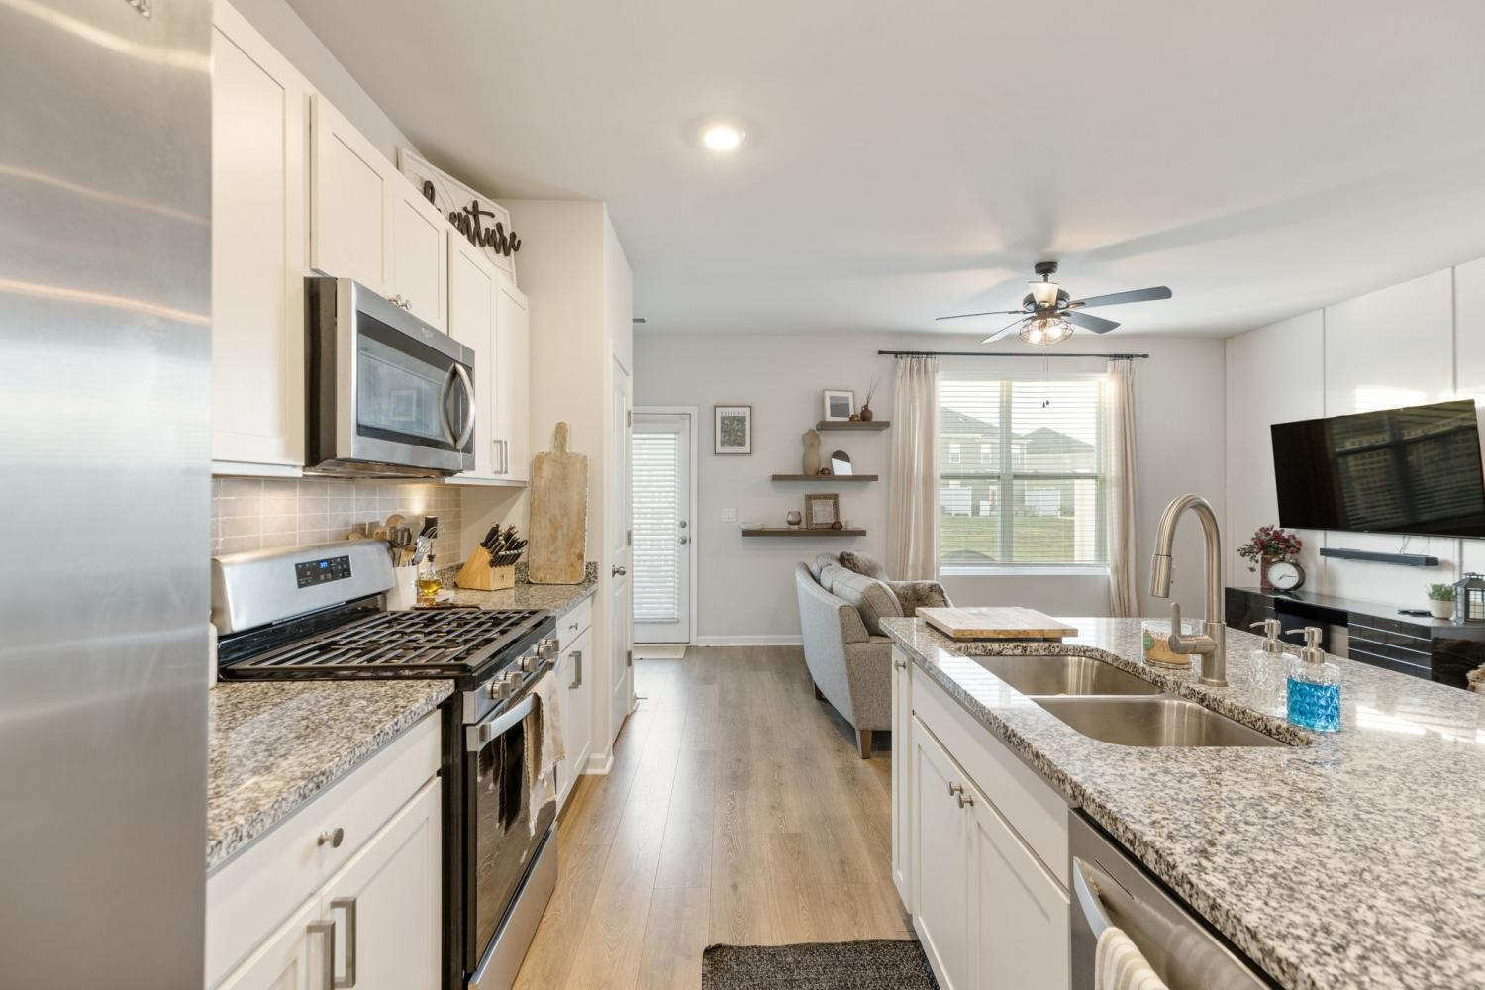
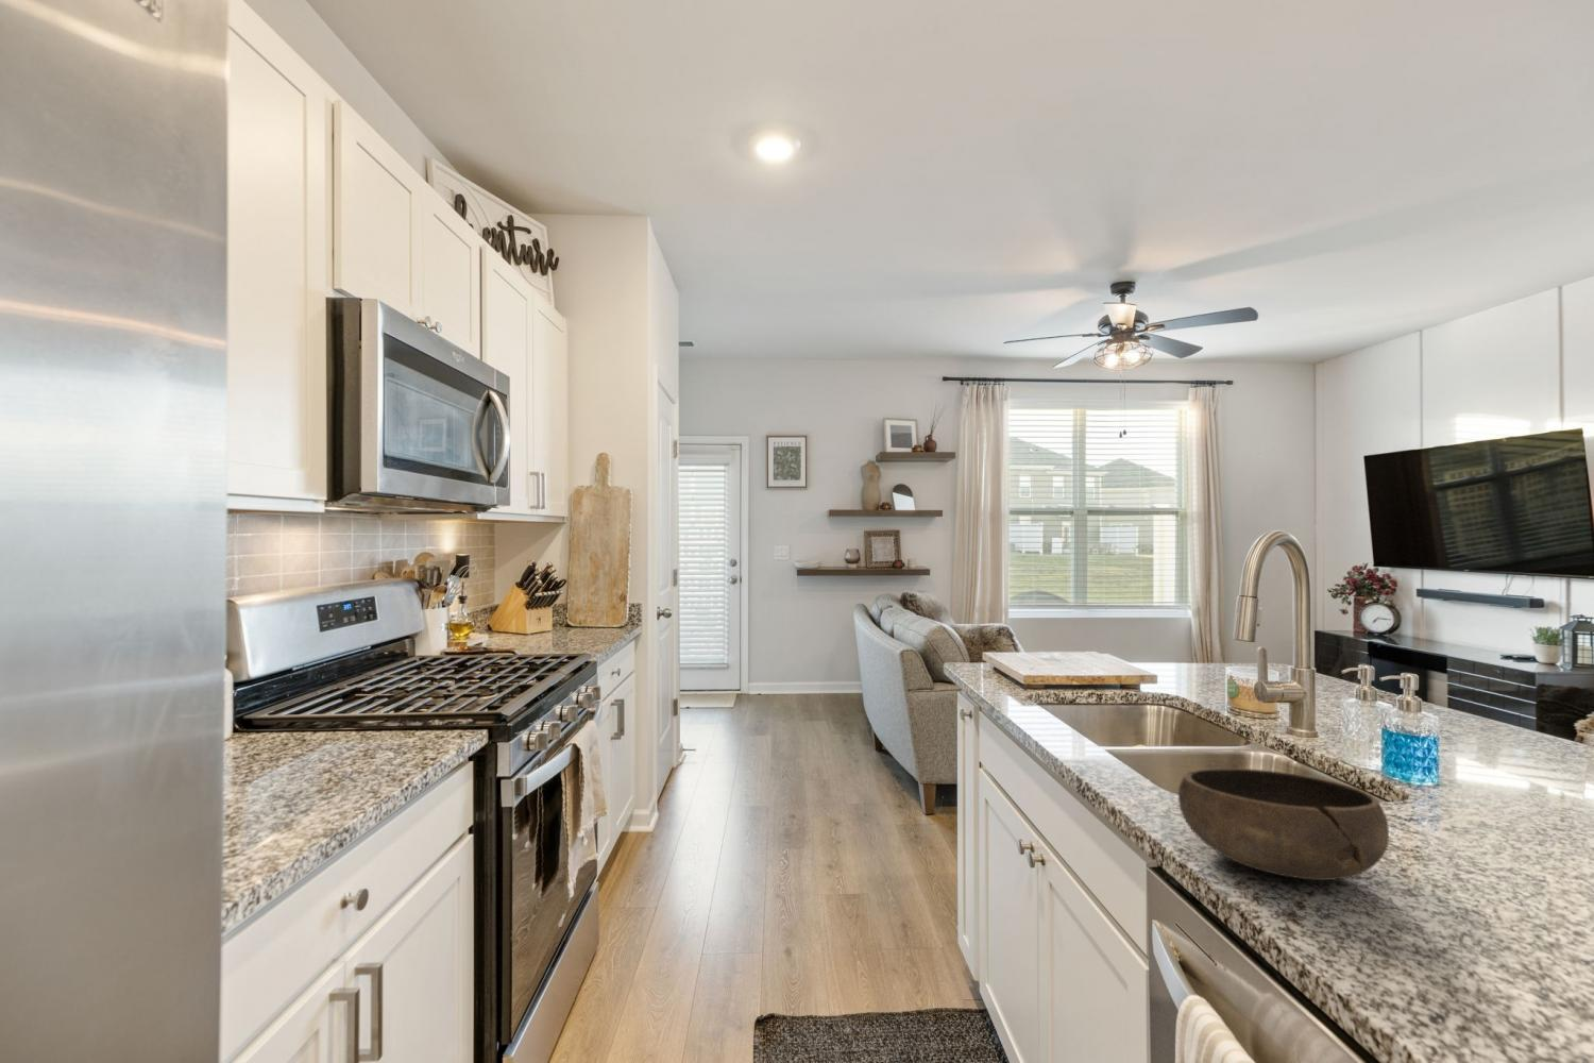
+ bowl (1276, 822)
